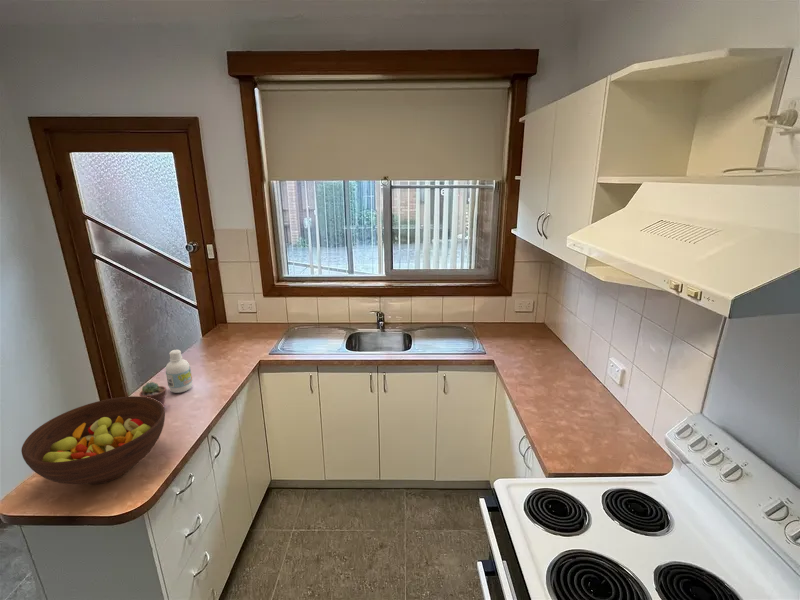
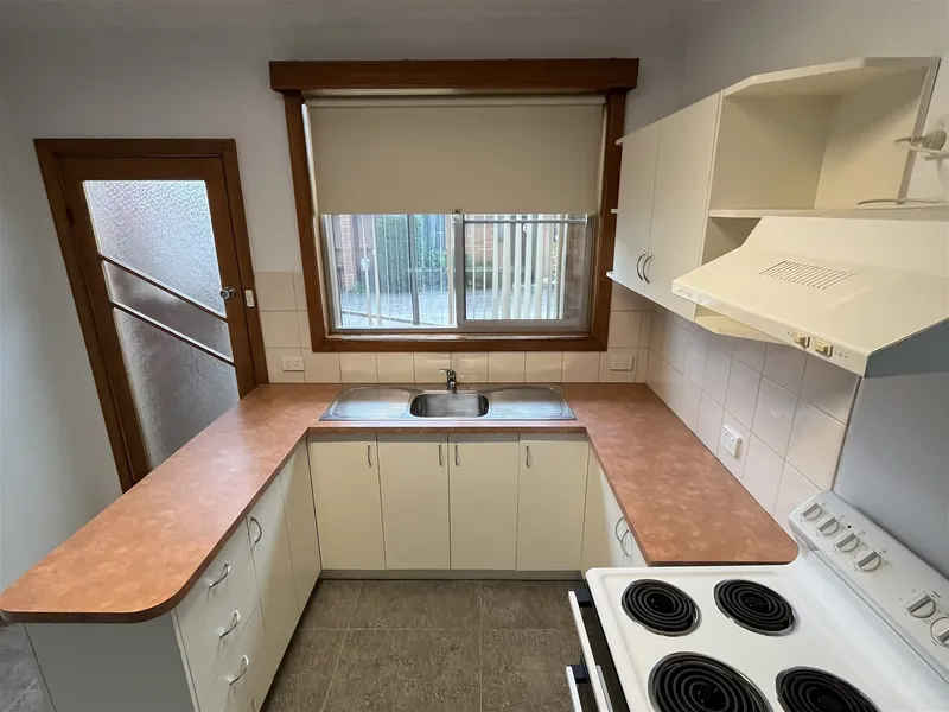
- potted succulent (153, 396)
- bottle (178, 370)
- fruit bowl (103, 447)
